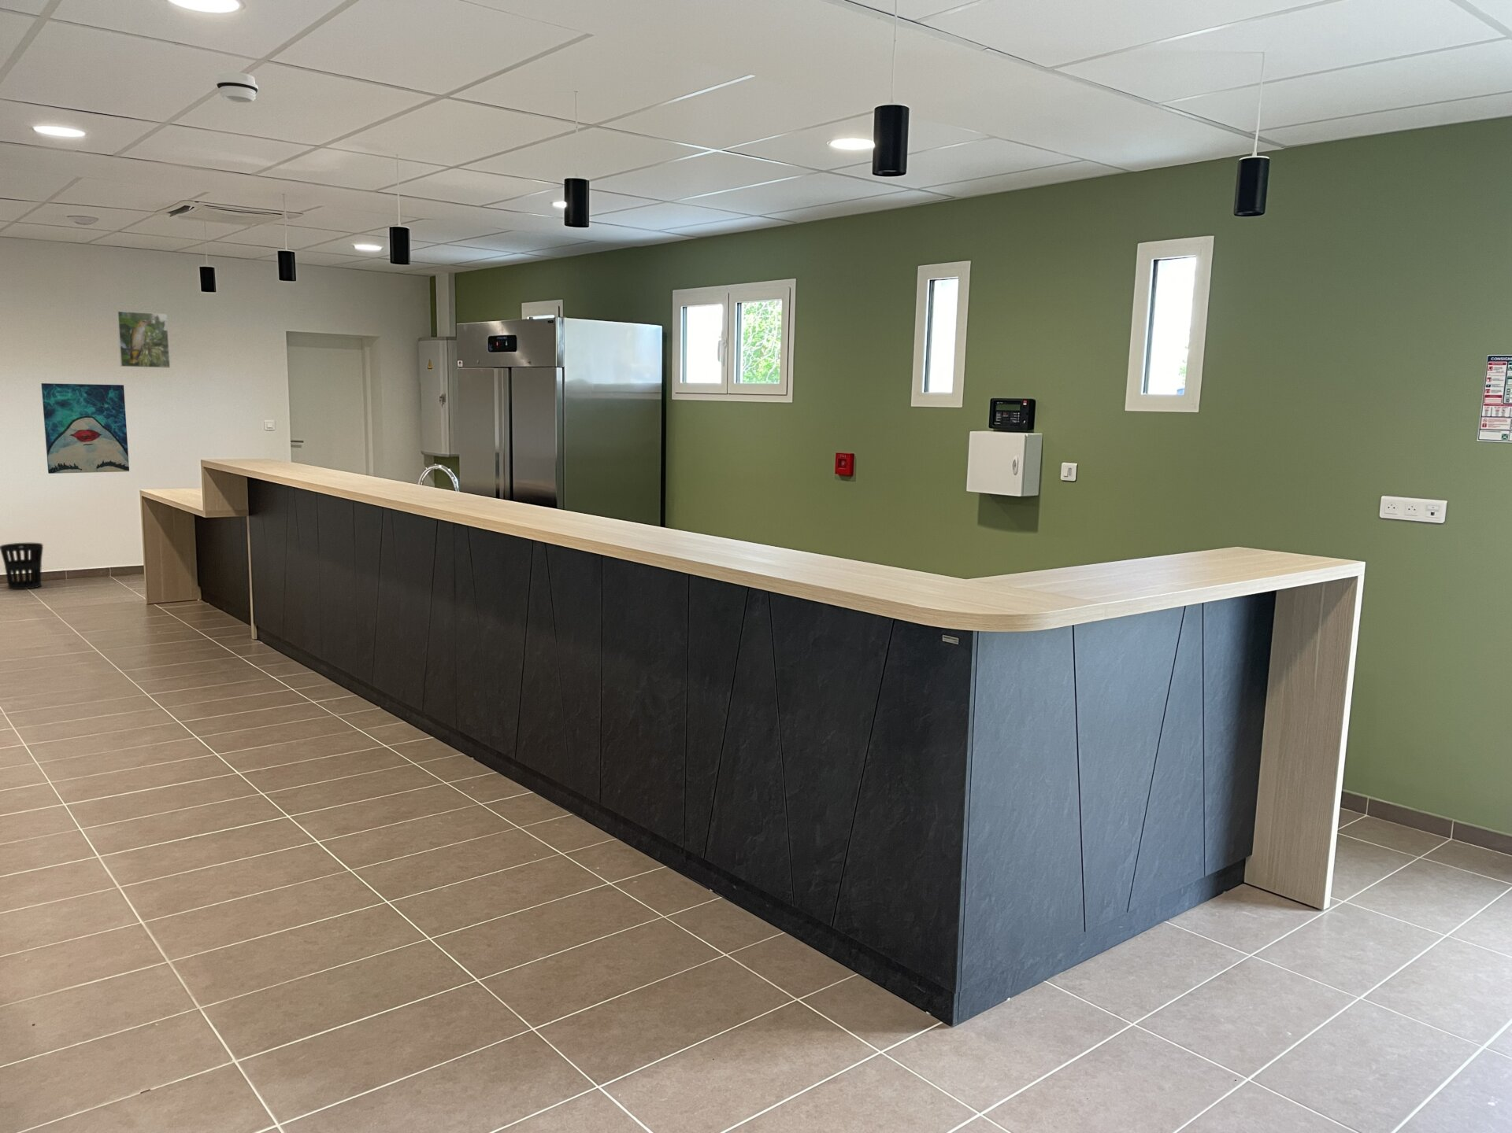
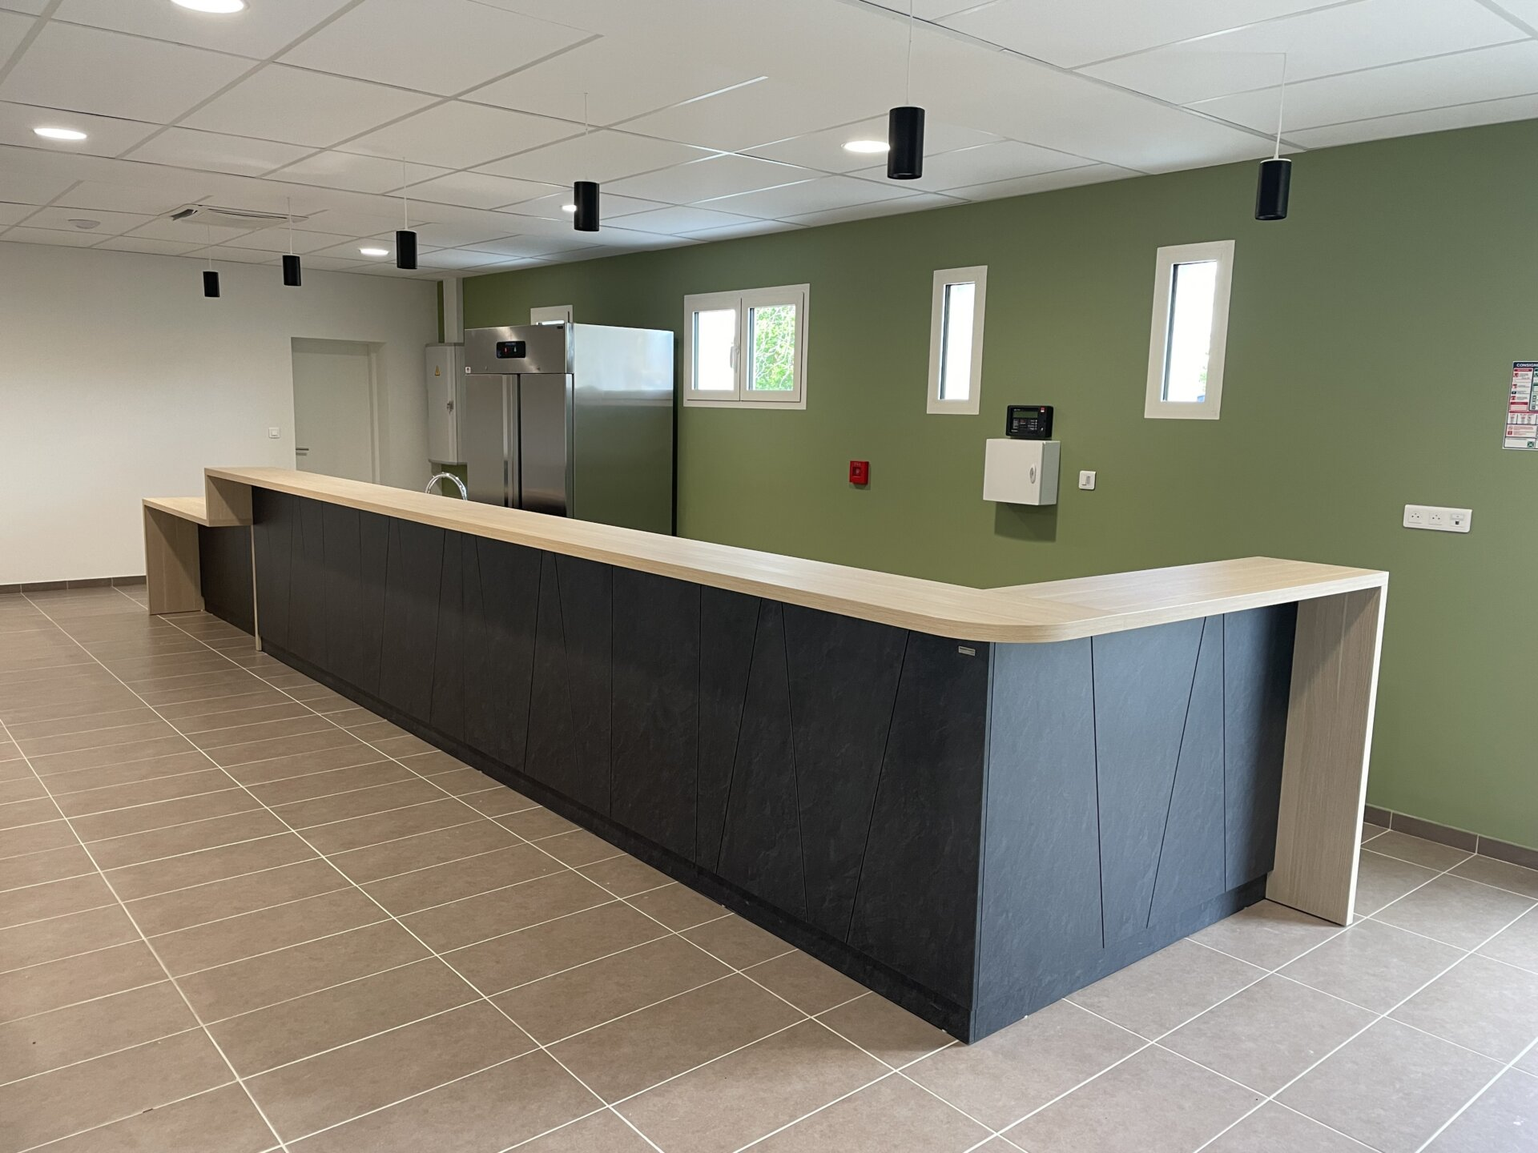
- wastebasket (23, 565)
- smoke detector (237, 87)
- wall art (86, 428)
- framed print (143, 340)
